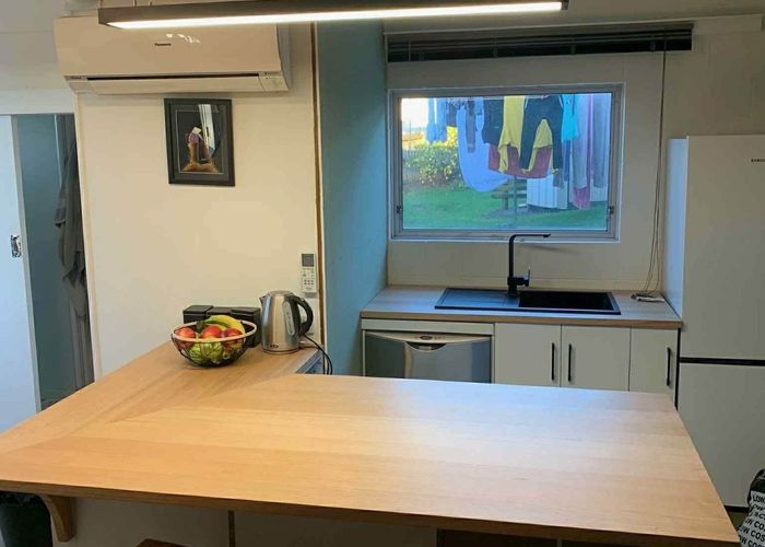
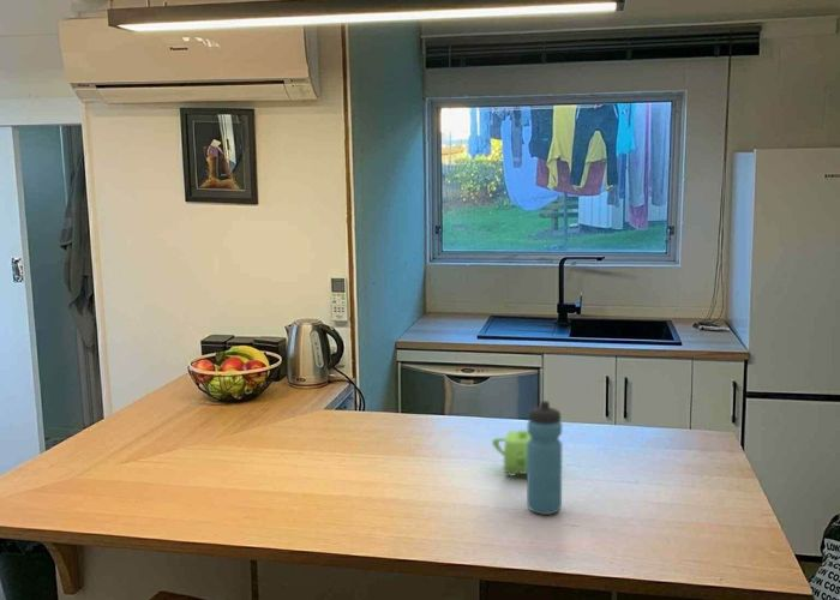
+ water bottle (544, 455)
+ teapot (522, 451)
